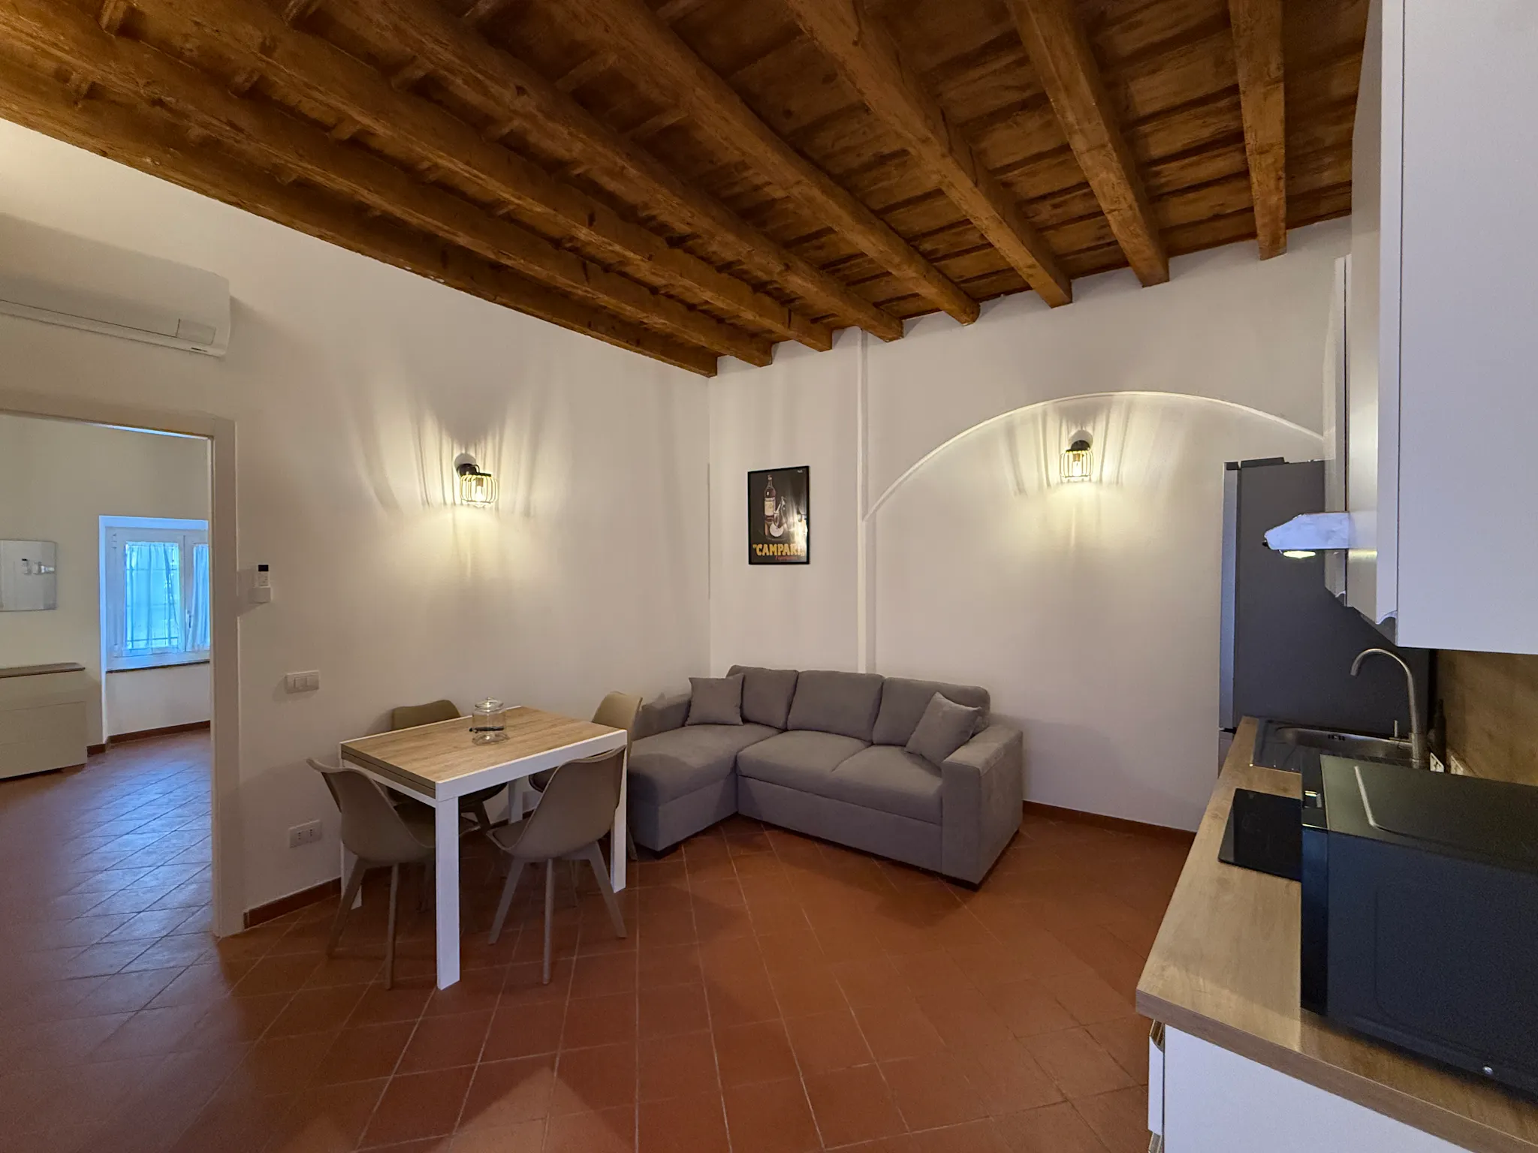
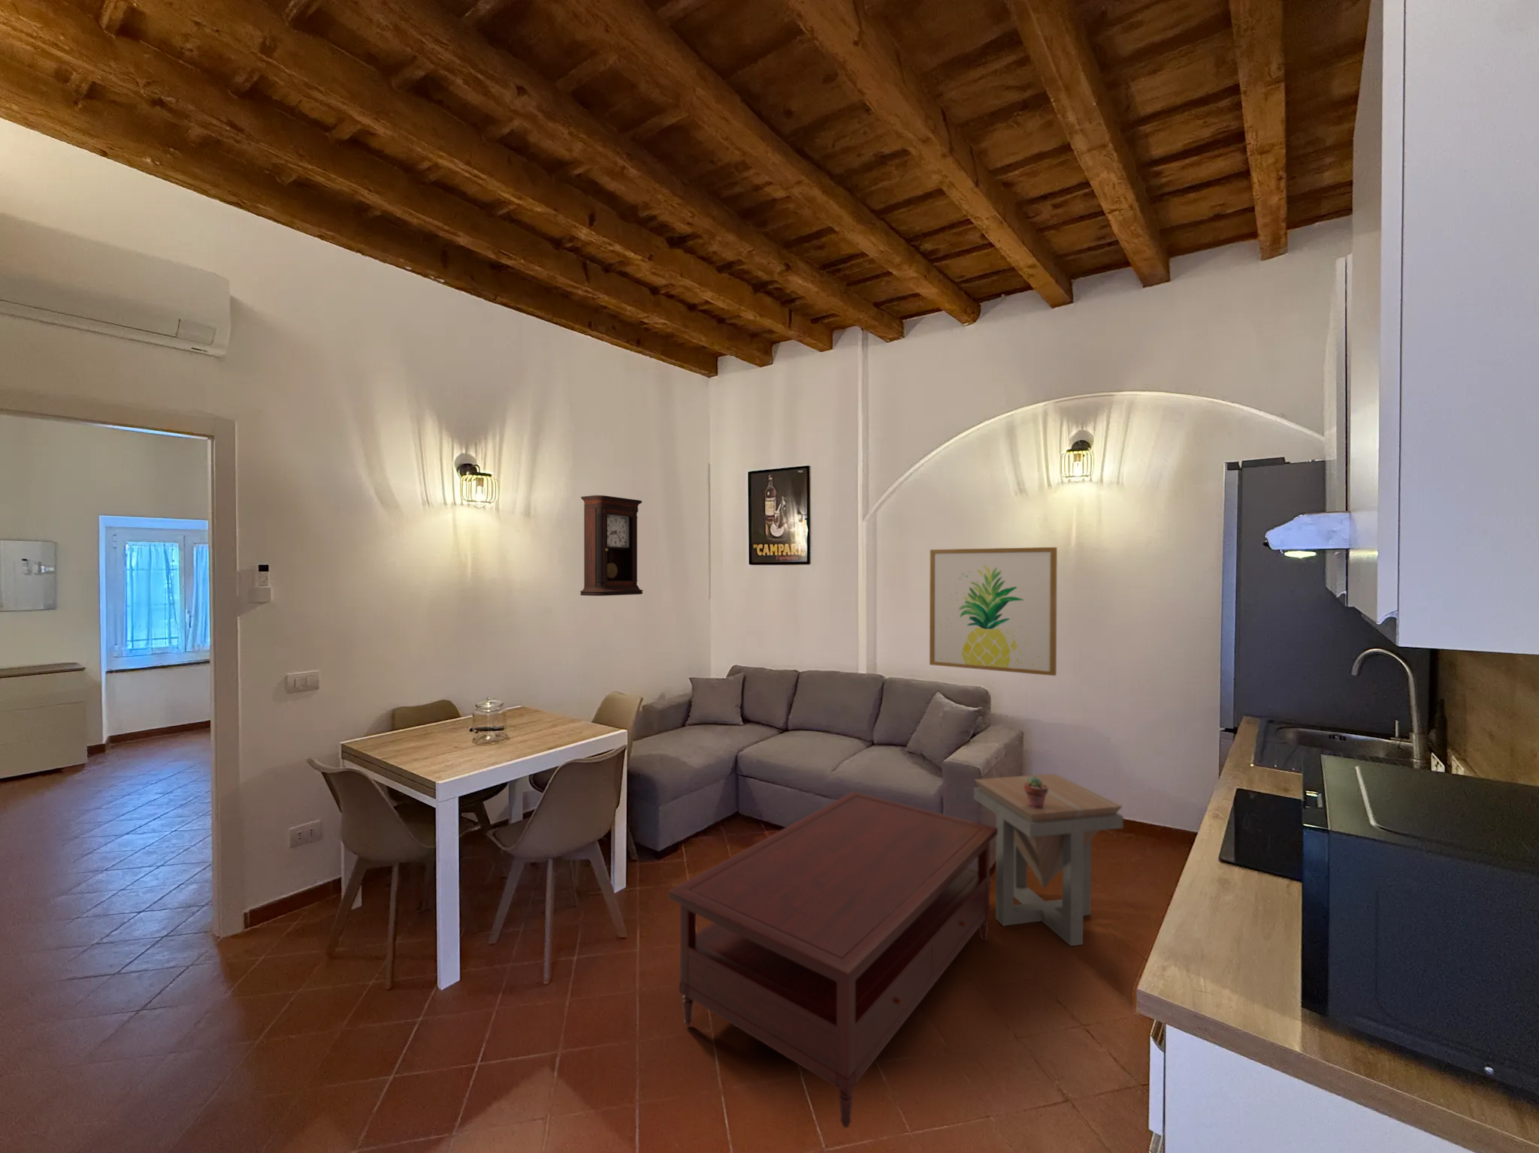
+ side table (1043, 854)
+ potted succulent (1036, 791)
+ wall art (990, 609)
+ pendulum clock (614, 546)
+ coffee table (851, 917)
